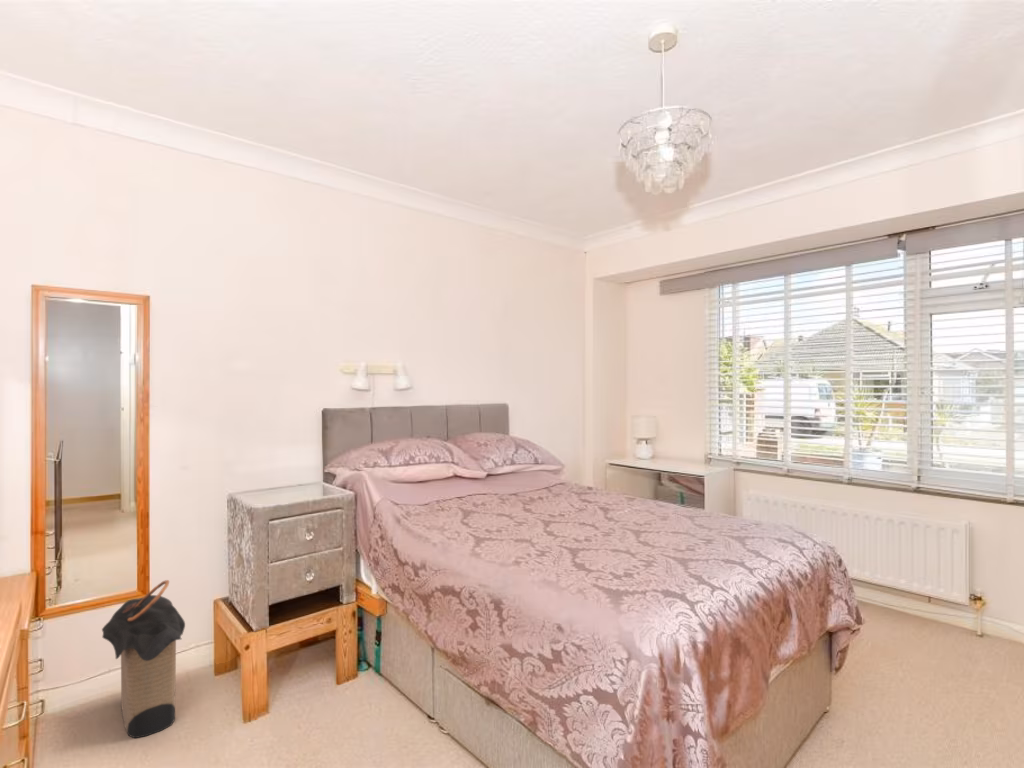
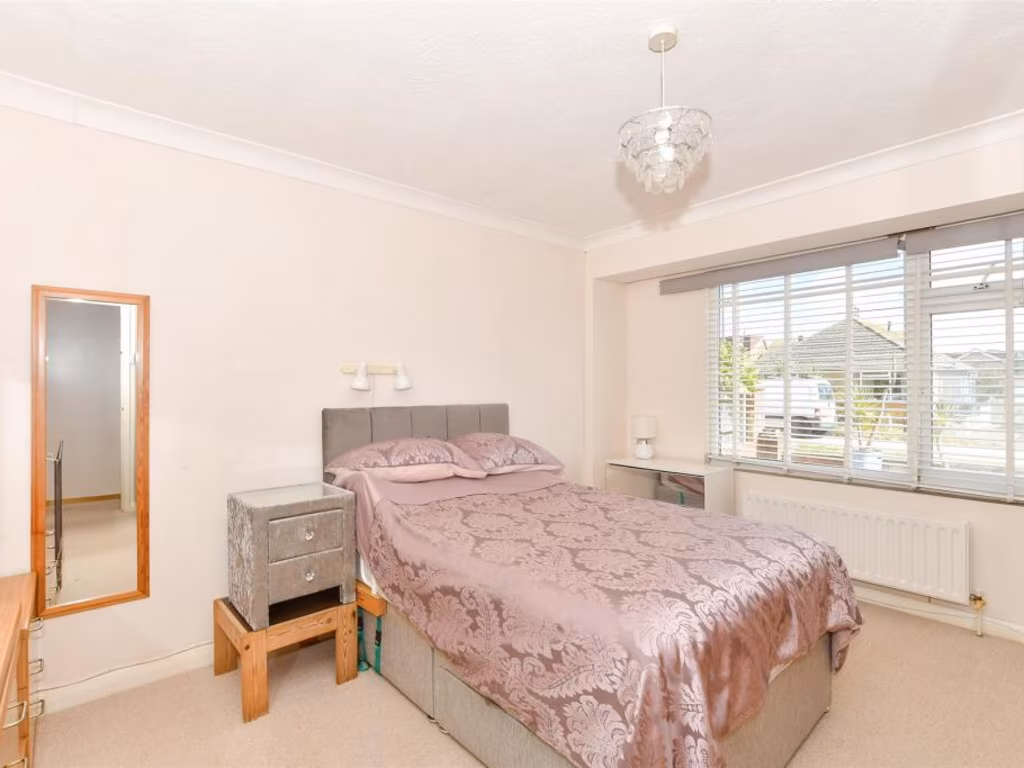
- laundry hamper (144, 645)
